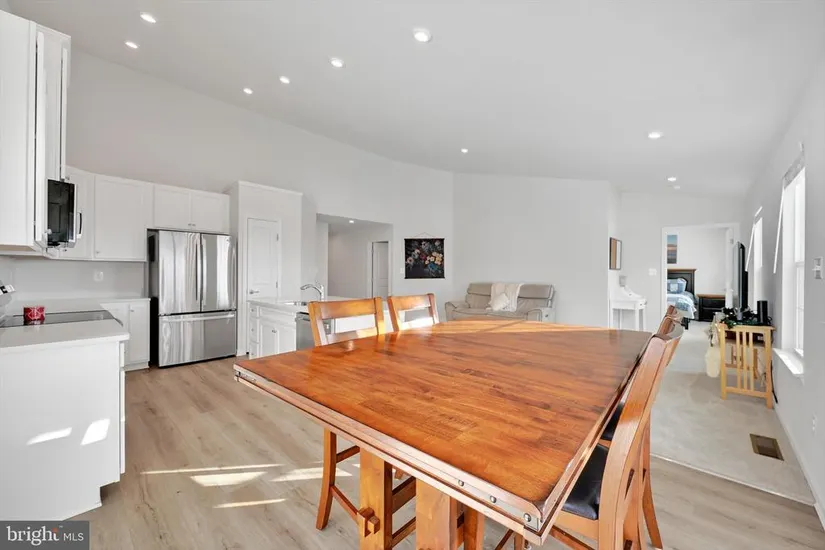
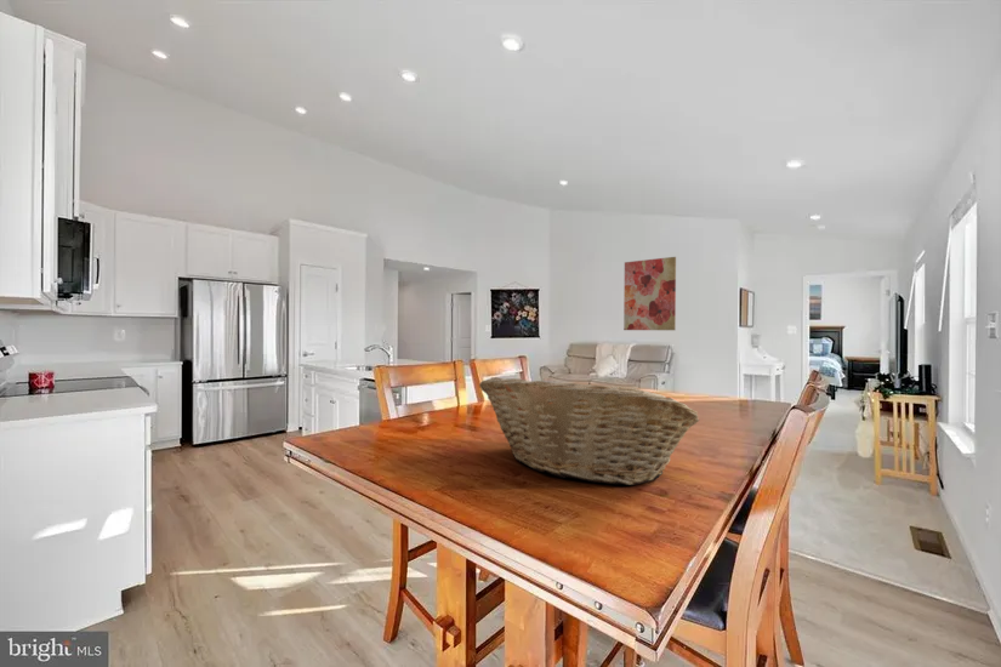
+ wall art (648, 295)
+ fruit basket (580, 418)
